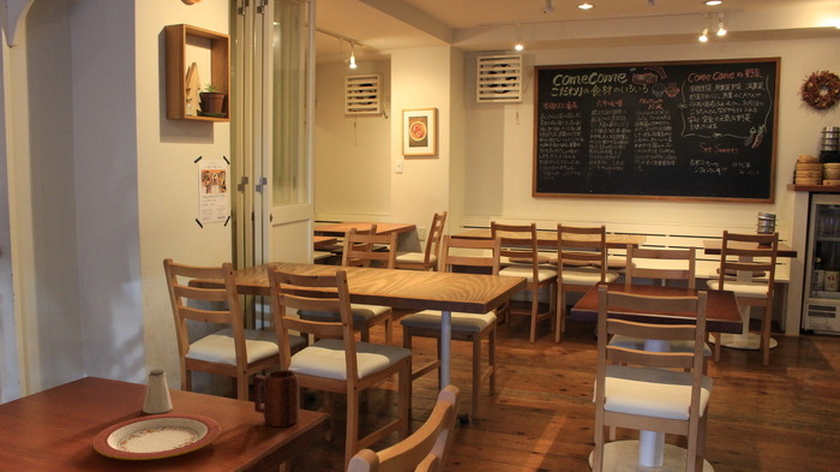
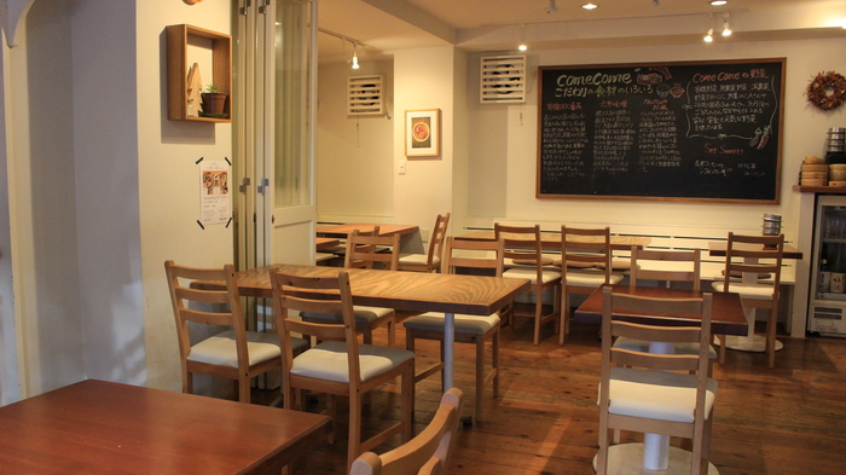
- saltshaker (157, 389)
- plate (158, 438)
- mug (276, 396)
